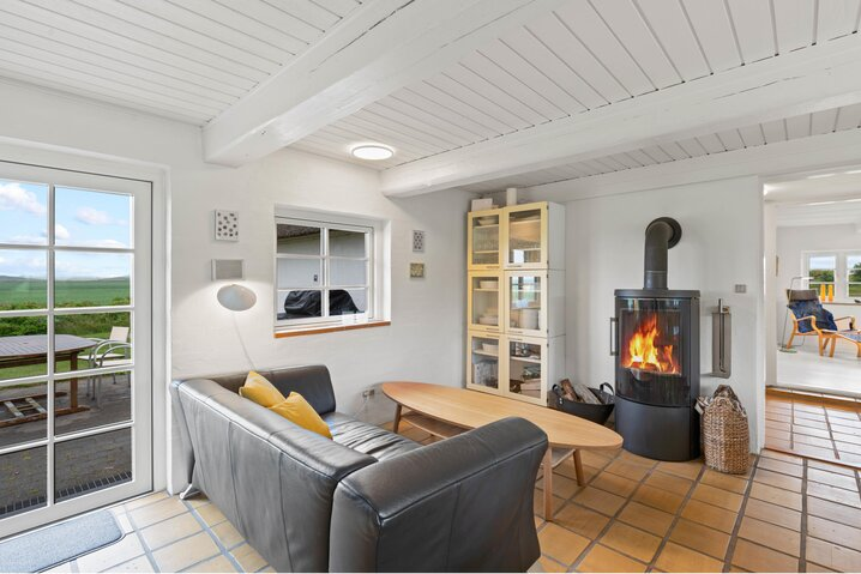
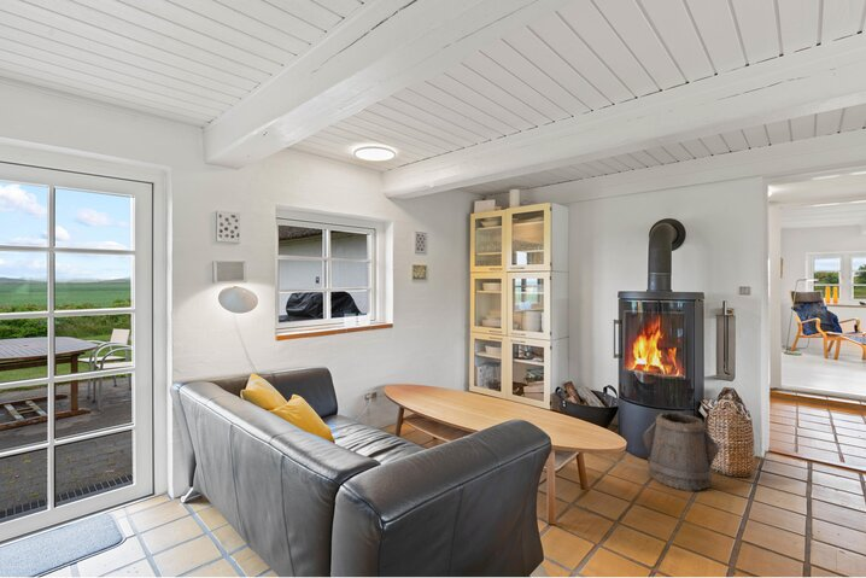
+ bucket (680, 448)
